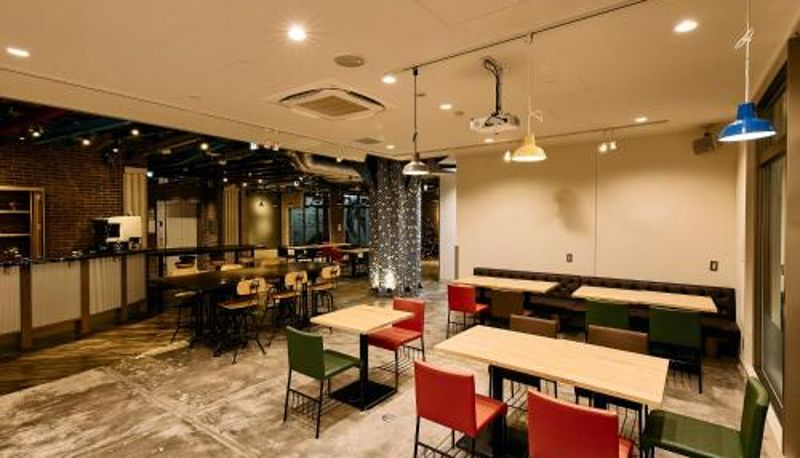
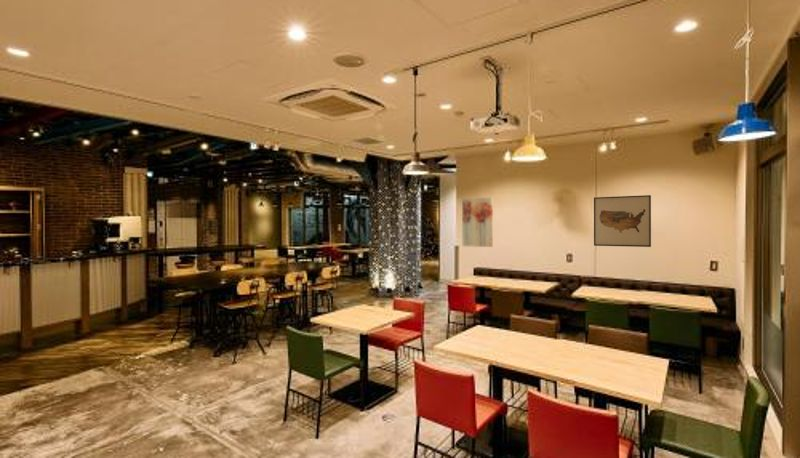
+ wall art (477, 222)
+ wall art (621, 221)
